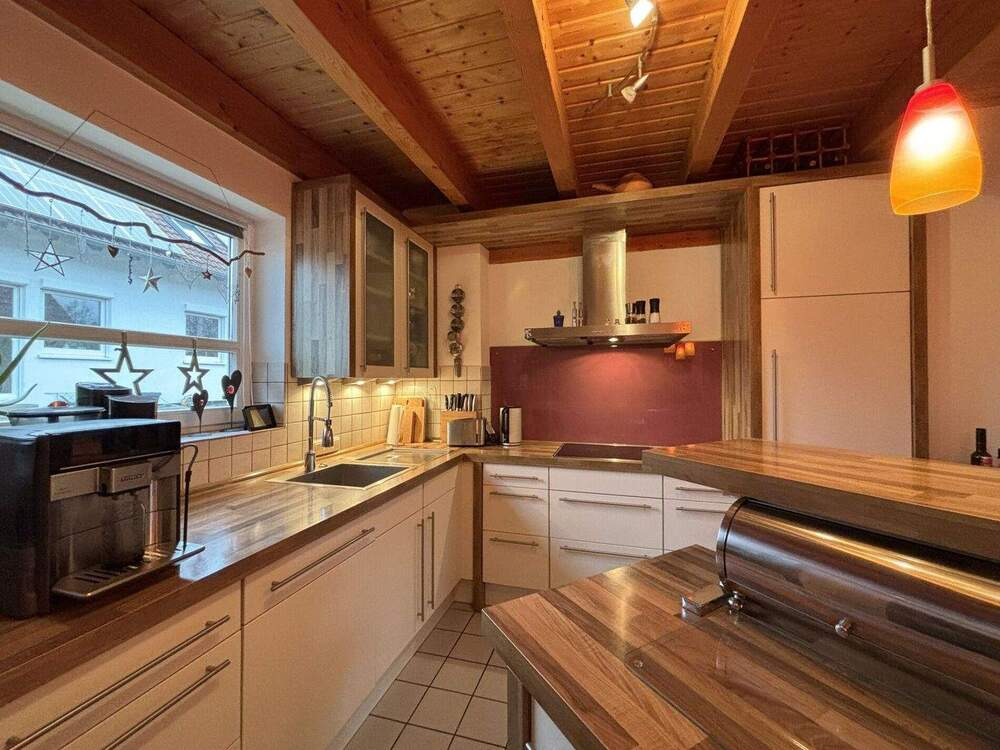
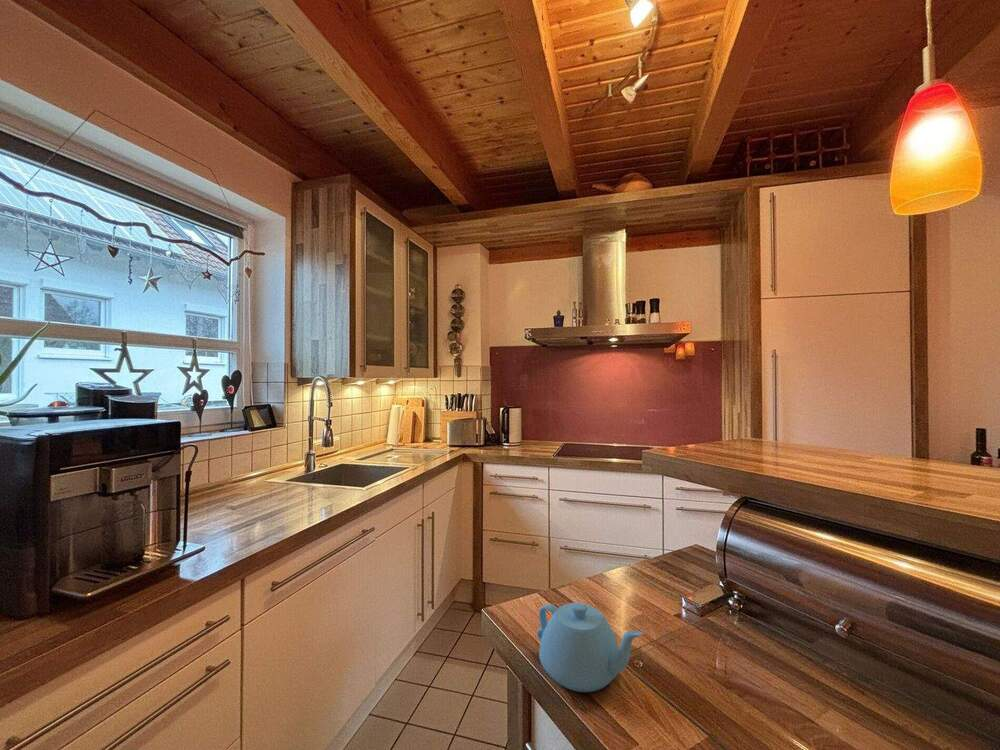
+ teapot (585, 639)
